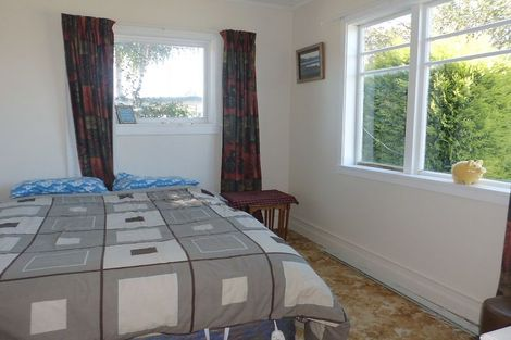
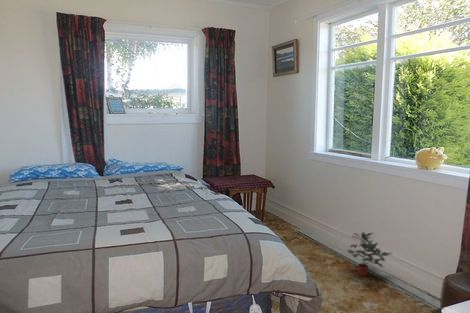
+ potted plant (370, 254)
